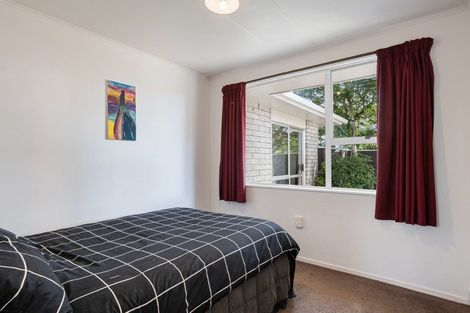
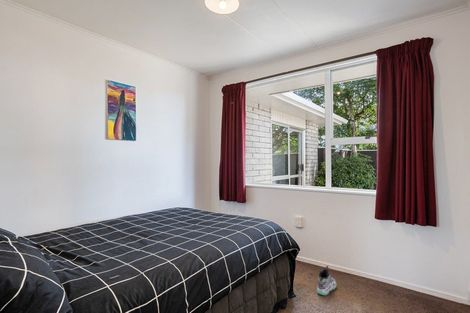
+ sneaker (327, 277)
